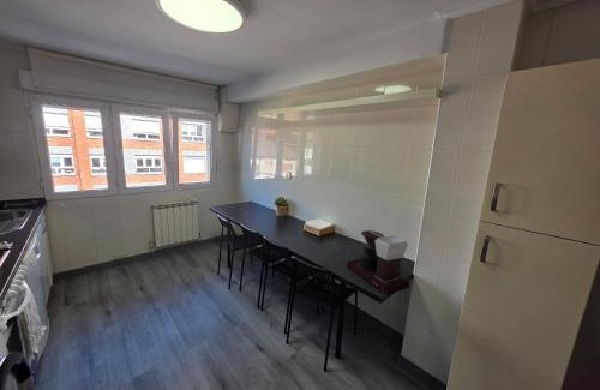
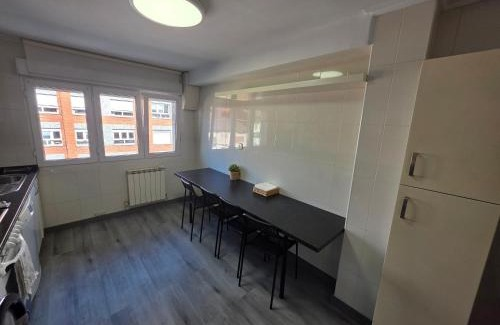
- coffee maker (377, 256)
